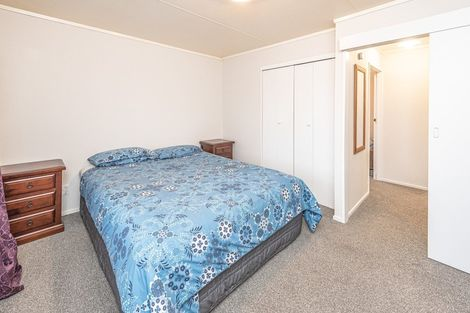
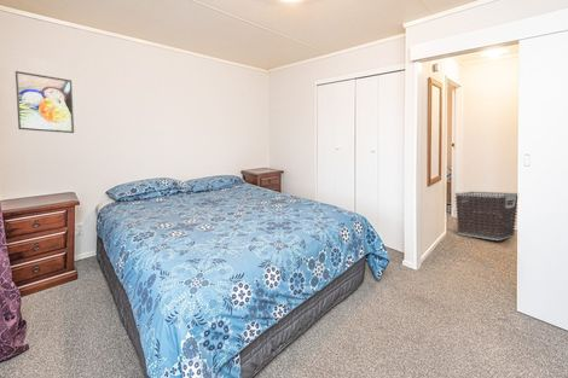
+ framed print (46, 103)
+ clothes hamper (485, 214)
